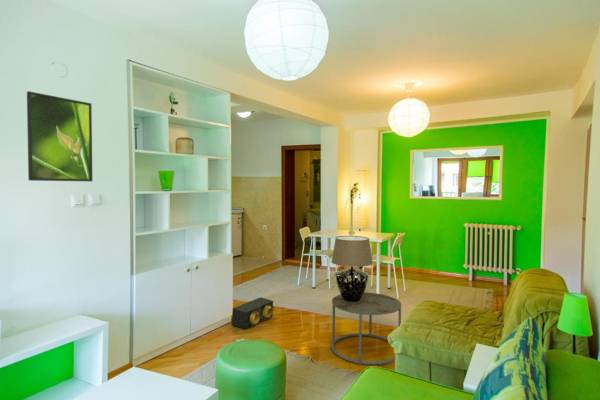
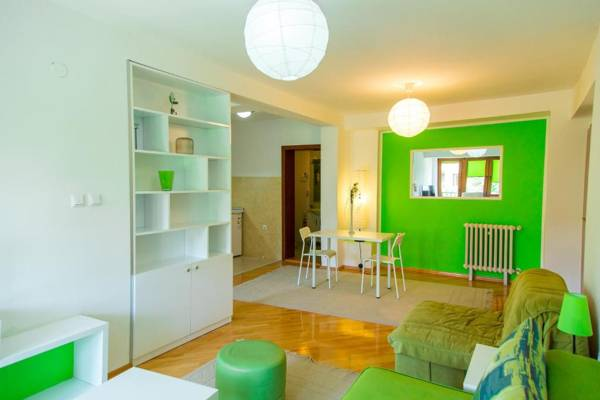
- speaker (256, 313)
- table lamp (351, 268)
- side table (369, 325)
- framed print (61, 139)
